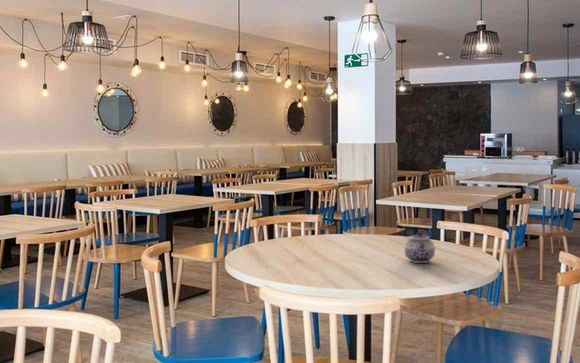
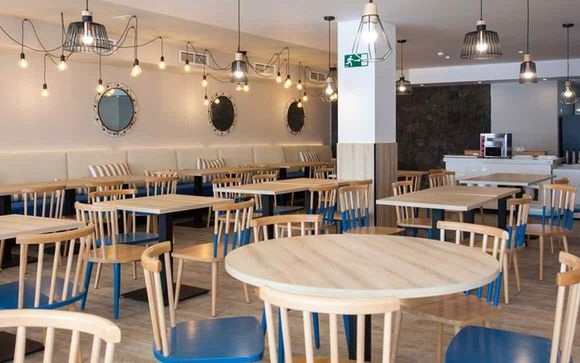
- teapot (419, 246)
